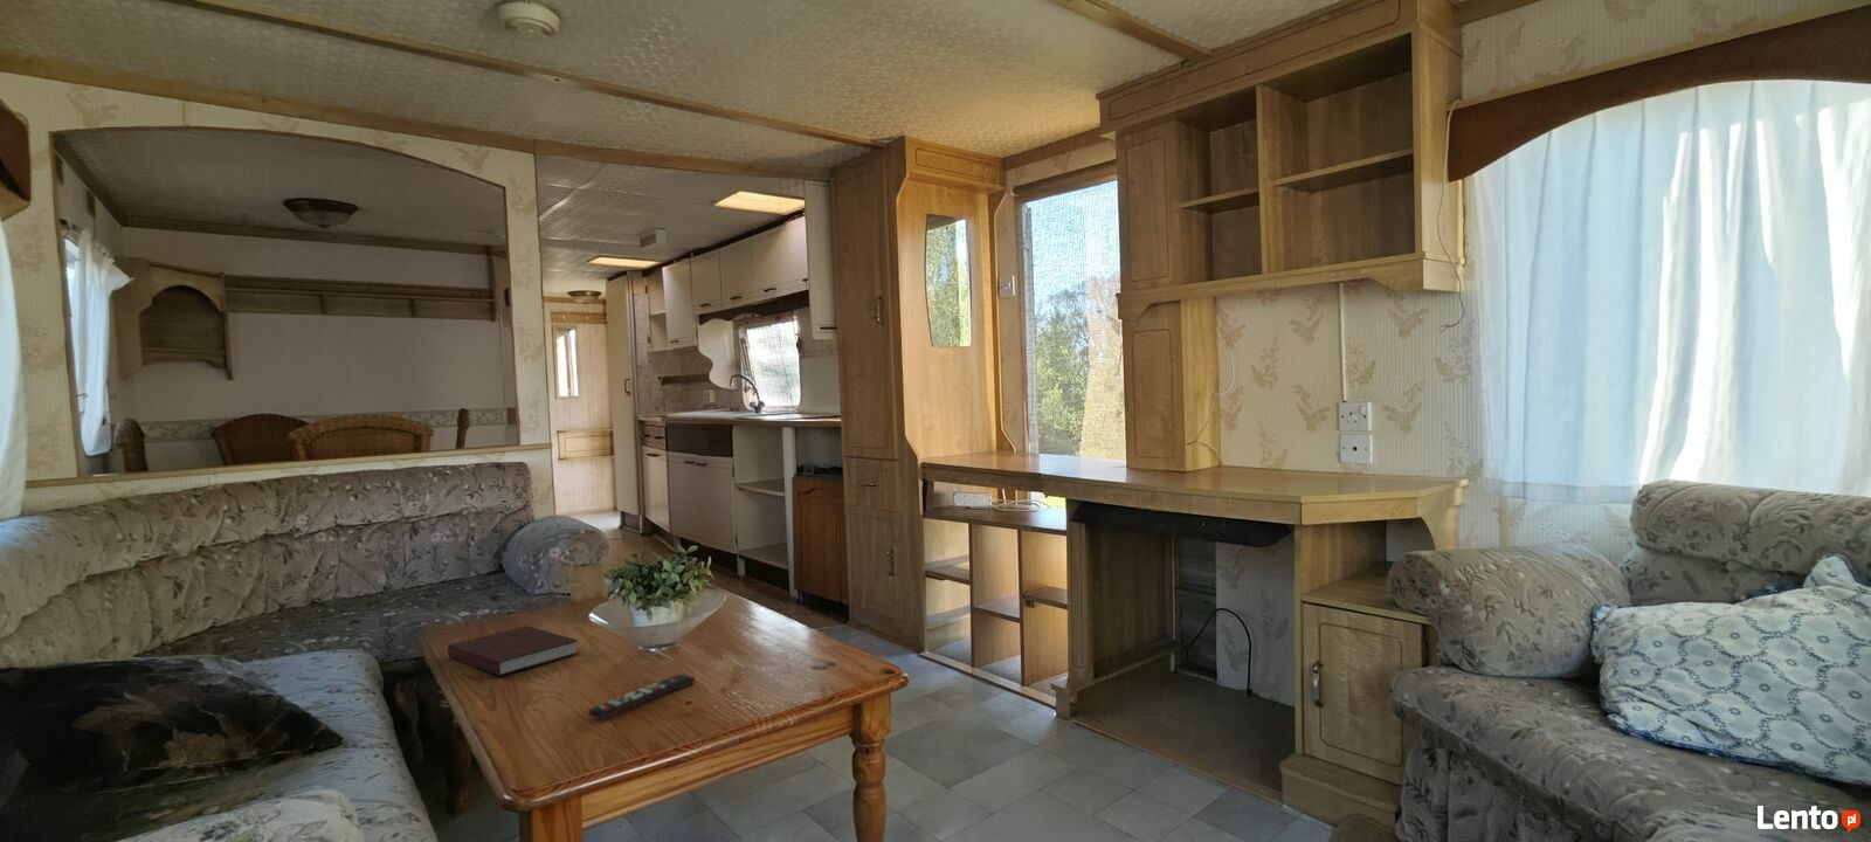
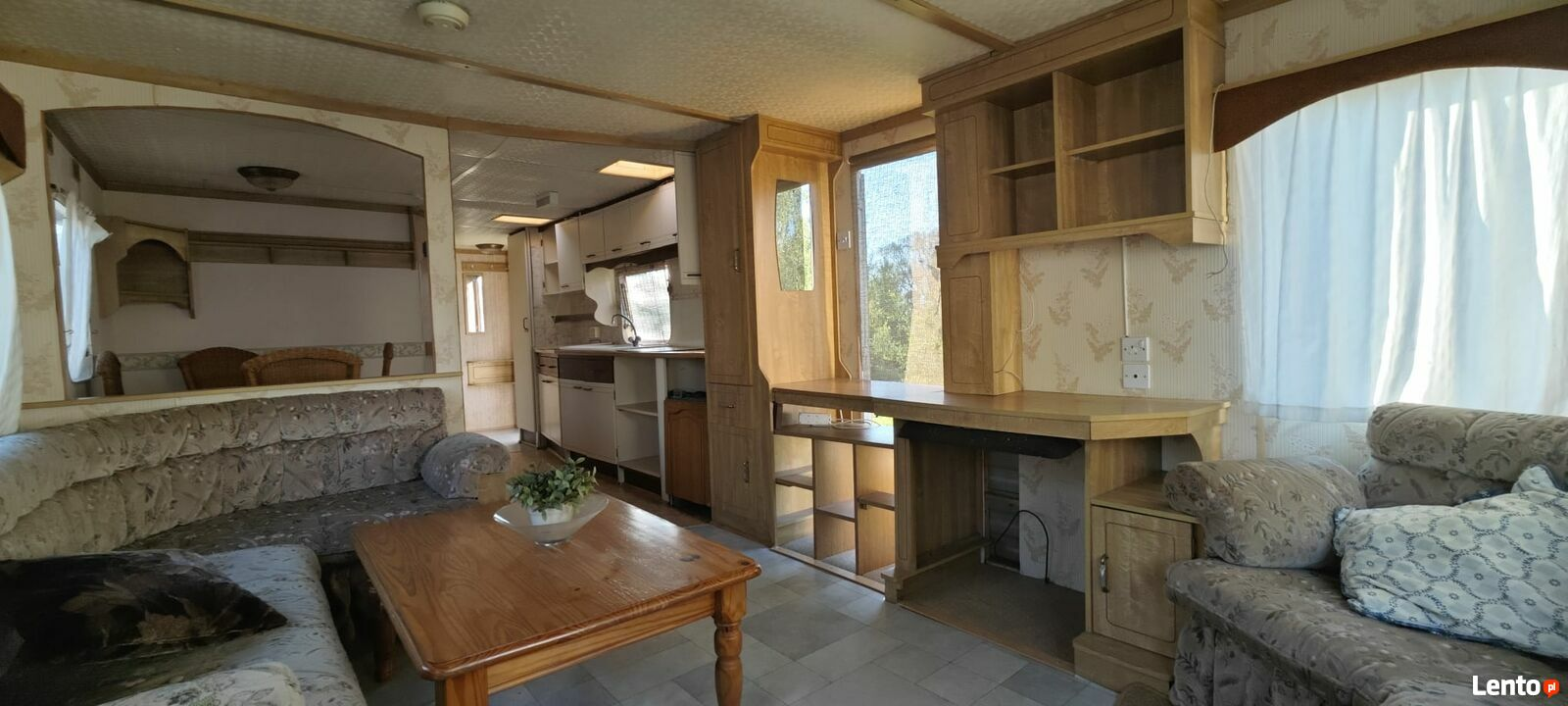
- remote control (644, 694)
- notebook (513, 648)
